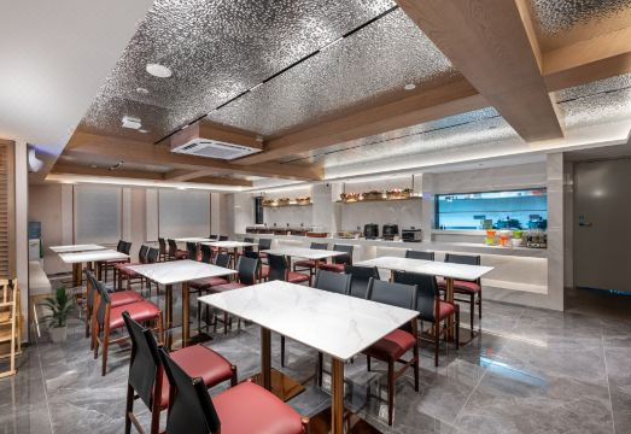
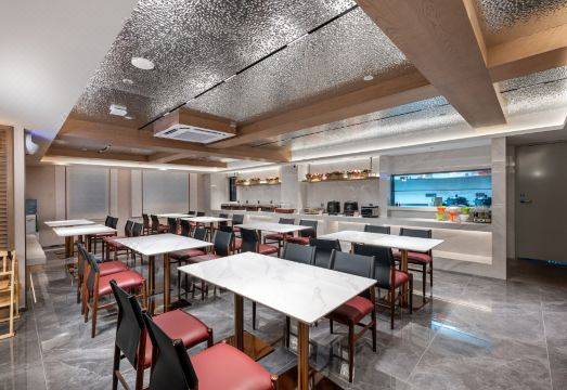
- indoor plant (60, 313)
